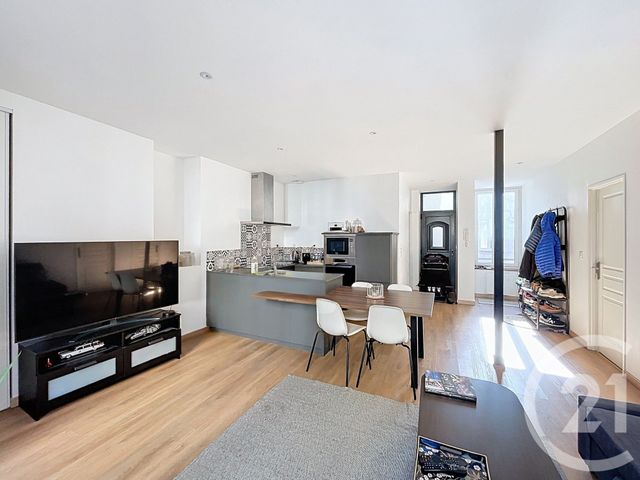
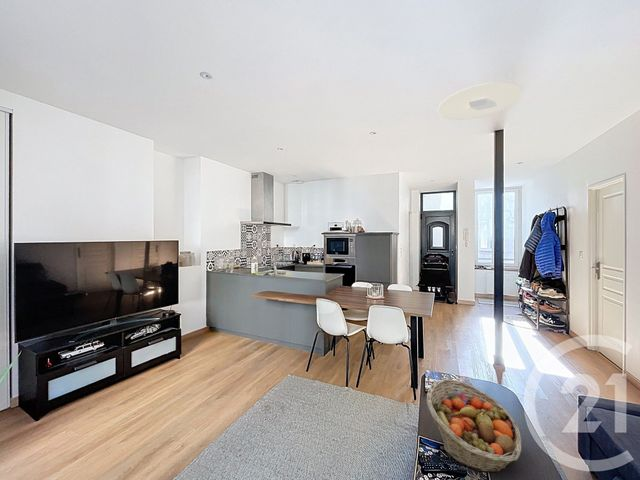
+ fruit basket (471, 421)
+ ceiling light (477, 99)
